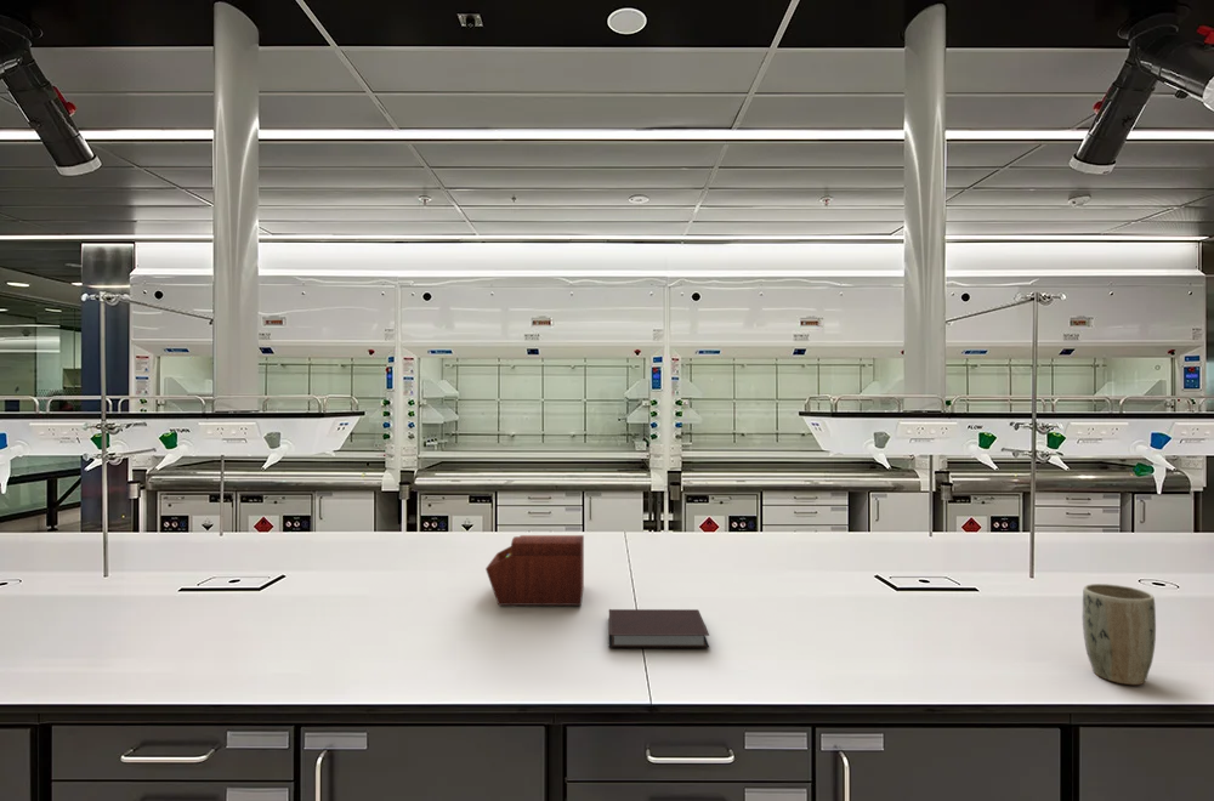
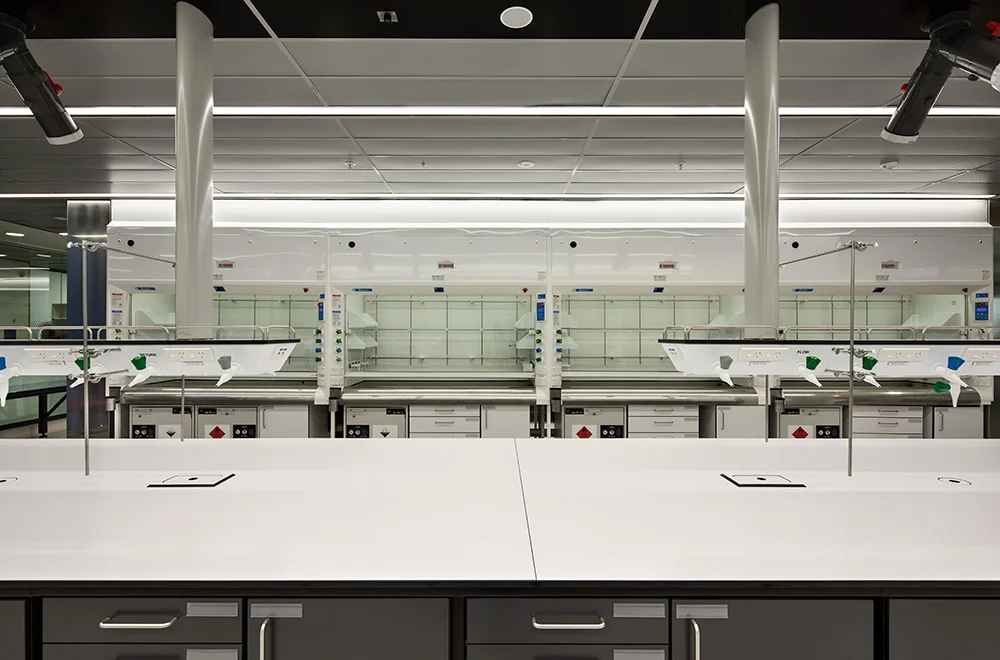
- plant pot (1118, 634)
- notebook (656, 626)
- sewing box (537, 563)
